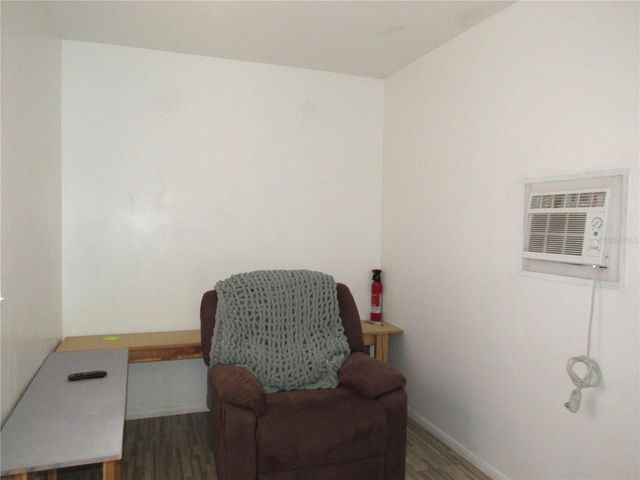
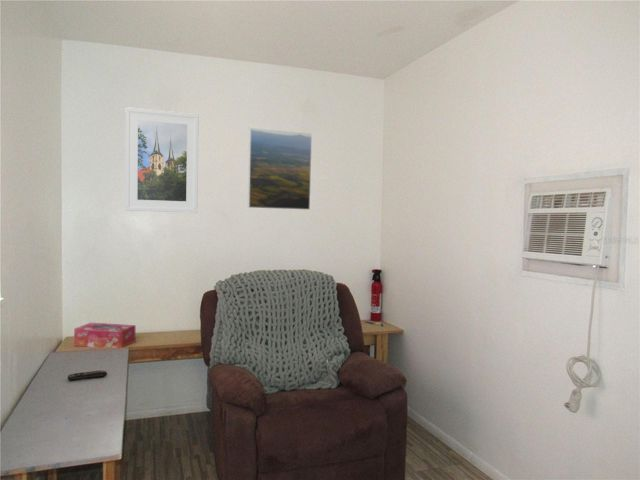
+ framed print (280, 169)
+ tissue box (105, 335)
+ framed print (162, 161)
